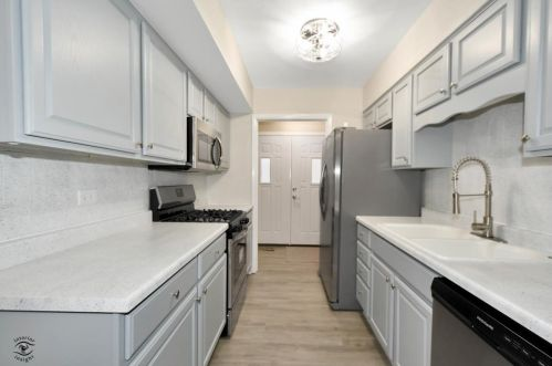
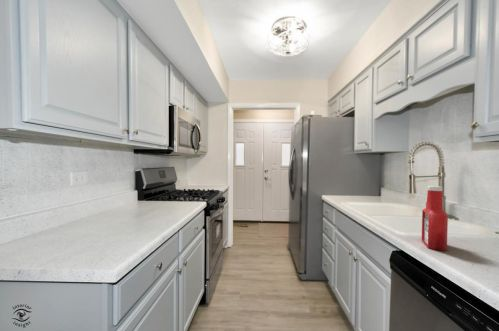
+ soap bottle (434, 215)
